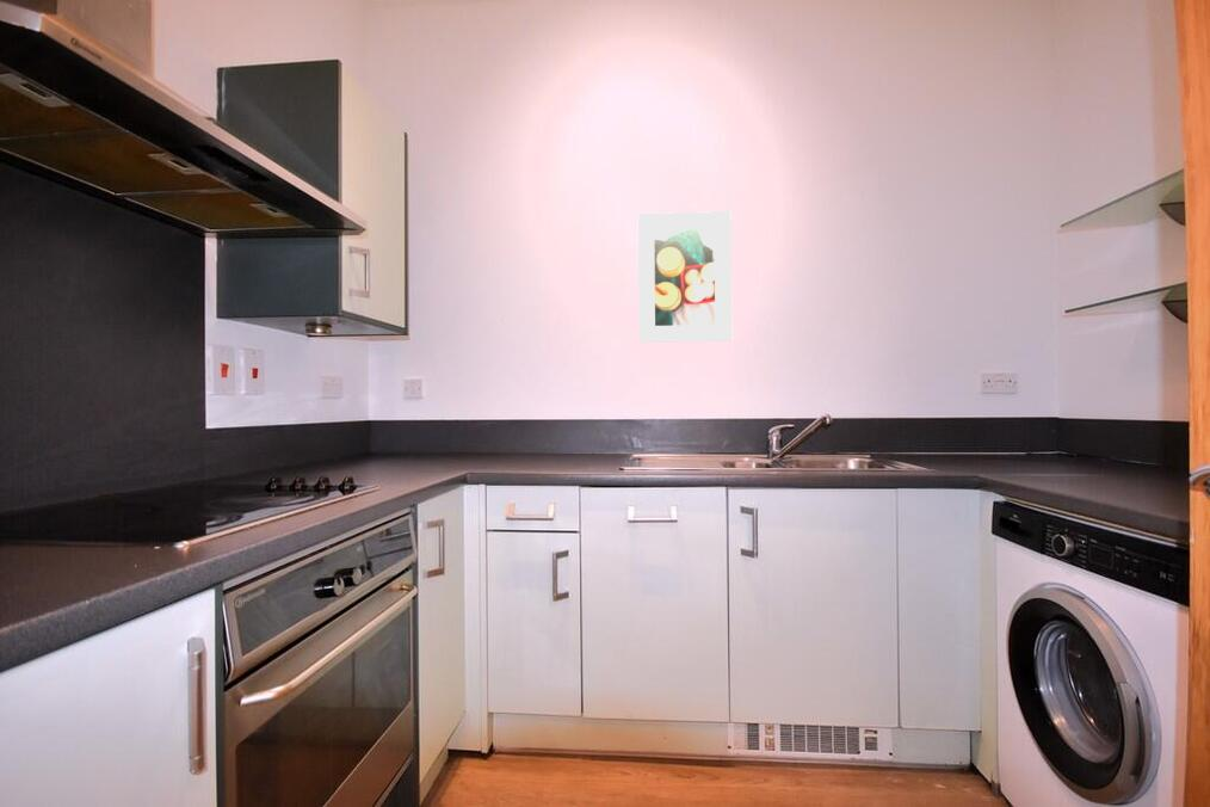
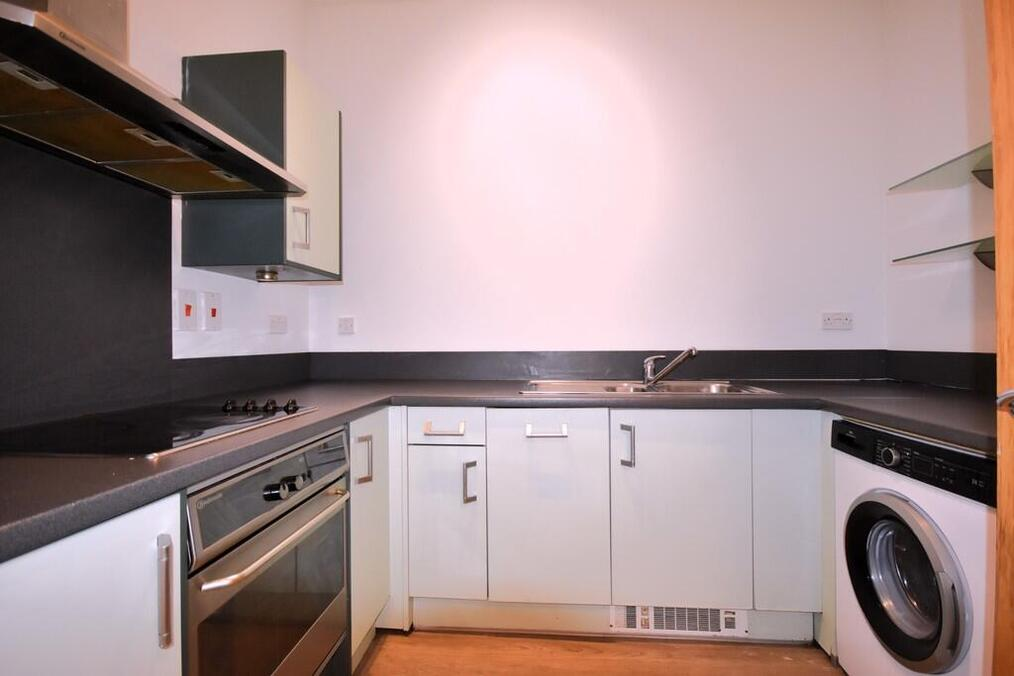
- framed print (684, 277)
